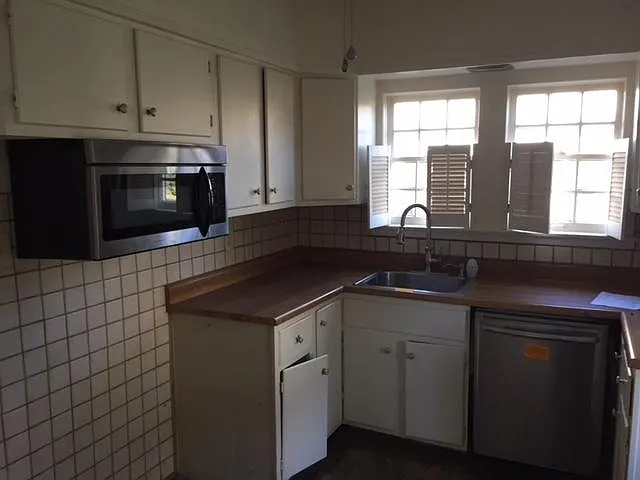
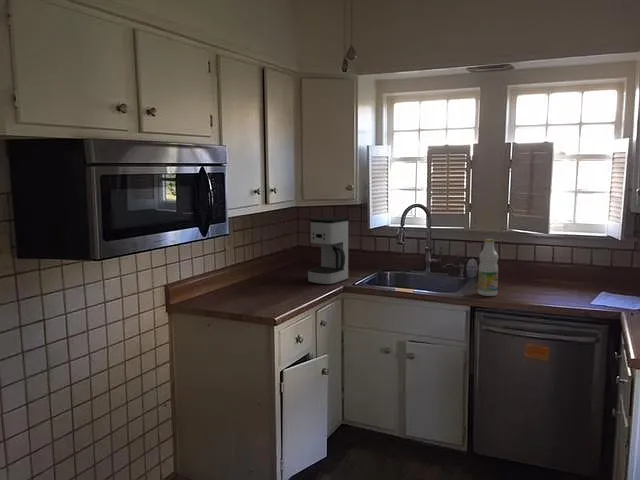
+ bottle (488, 266)
+ coffee maker (329, 250)
